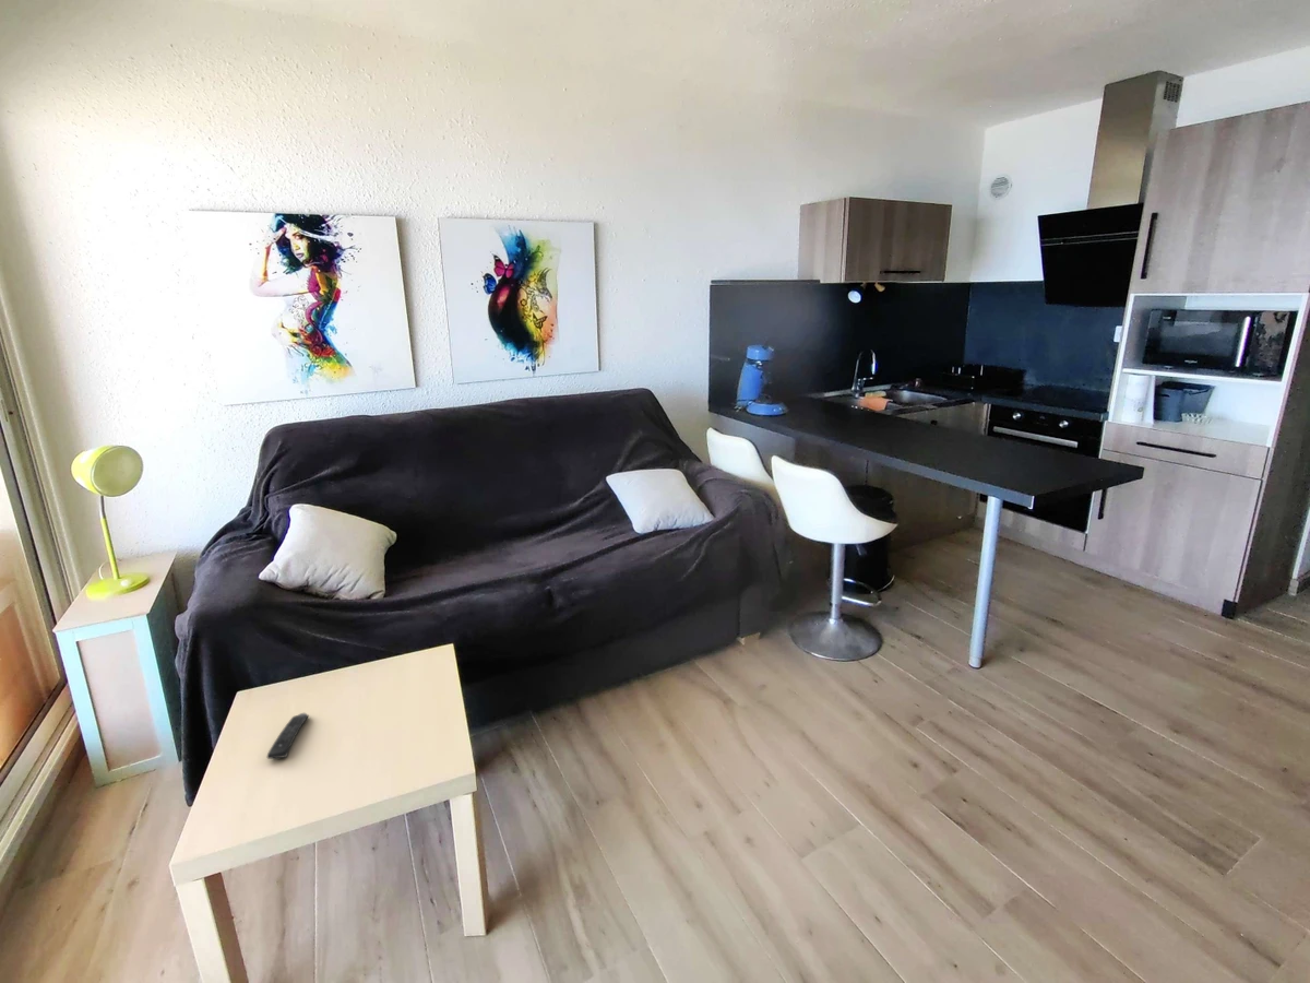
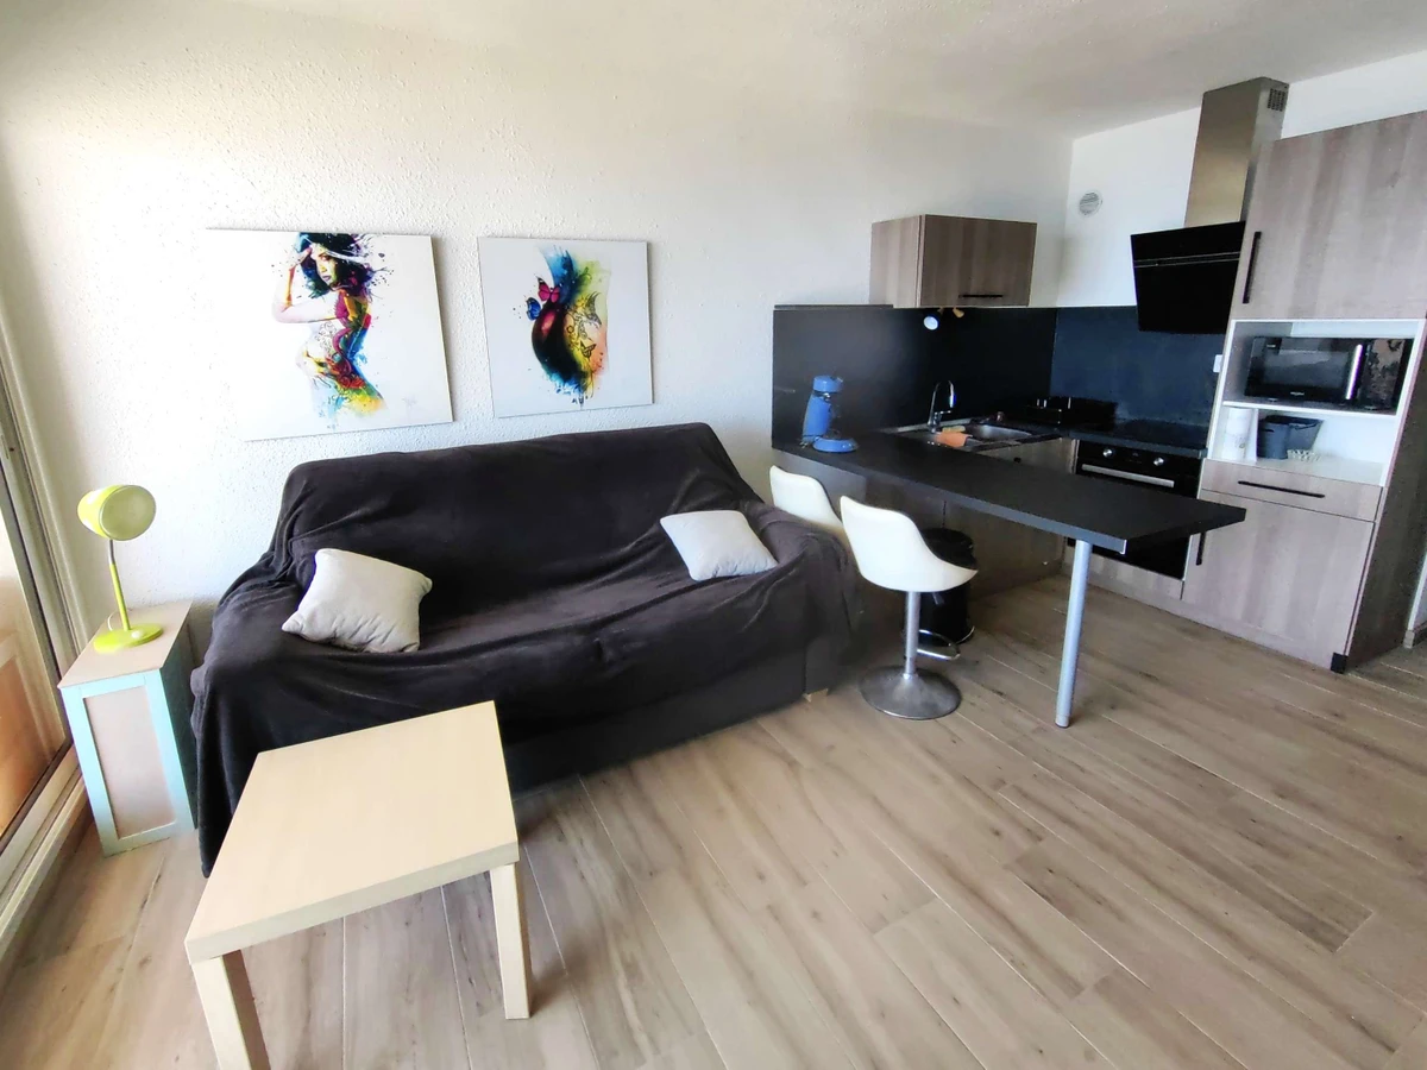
- remote control (289, 733)
